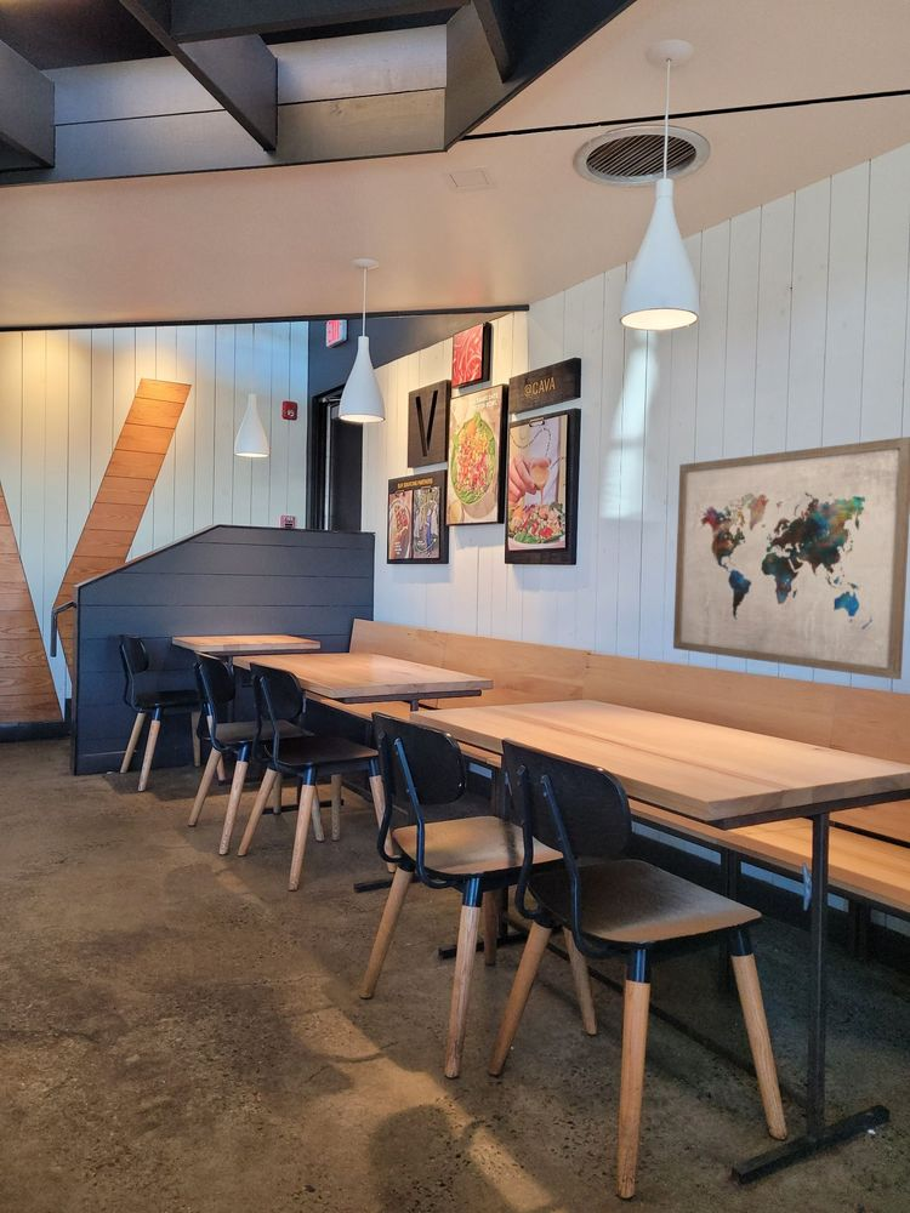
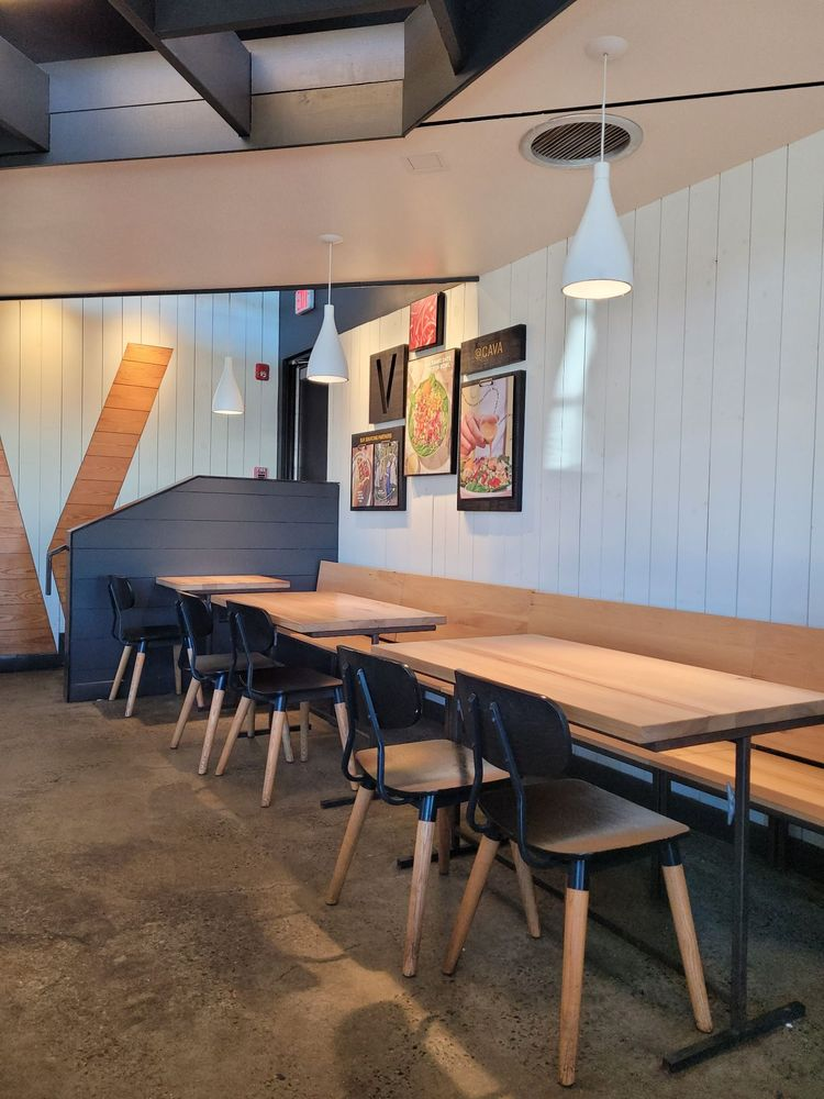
- wall art (775, 557)
